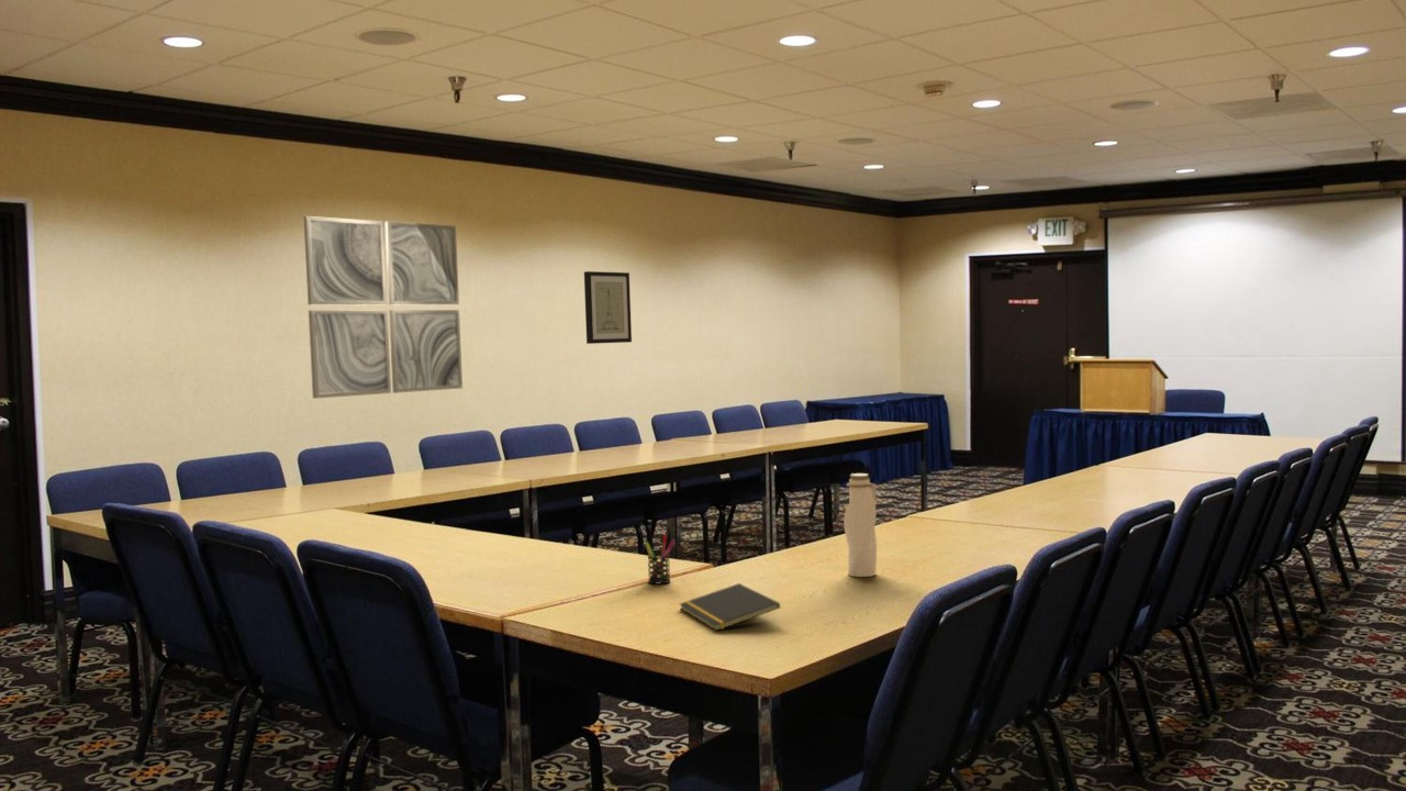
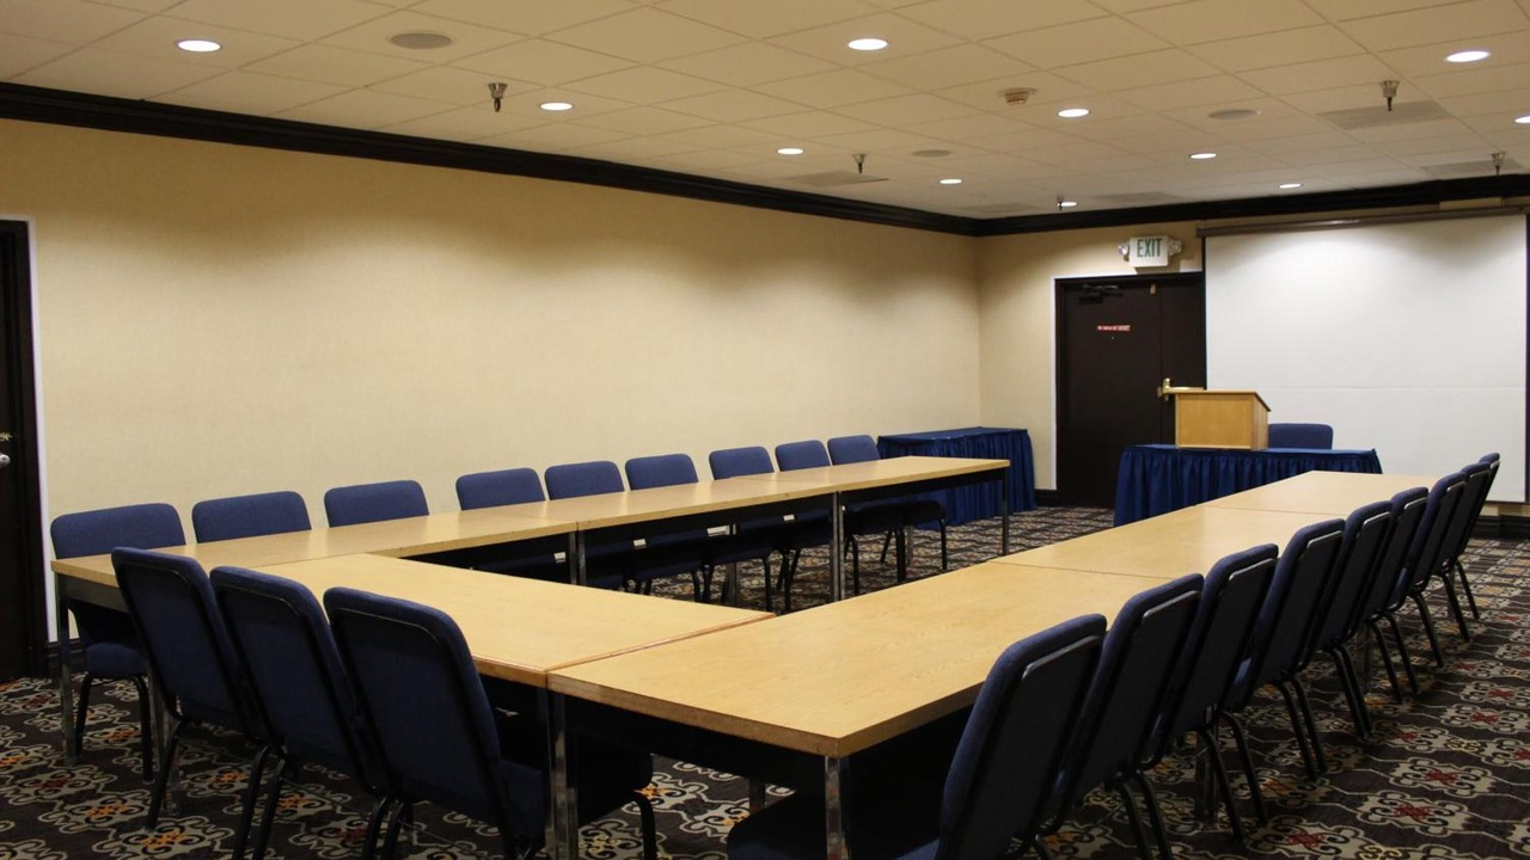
- notepad (728, 605)
- water bottle (861, 524)
- wall art (607, 308)
- pen holder (657, 558)
- wall art (387, 310)
